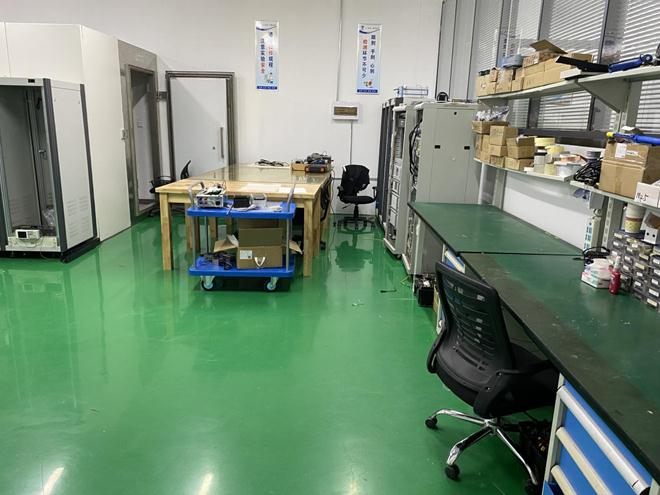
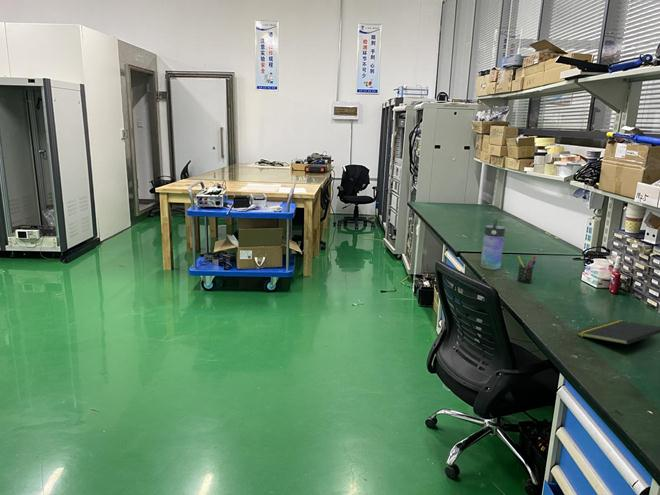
+ notepad (620, 331)
+ water bottle (493, 242)
+ pen holder (527, 268)
